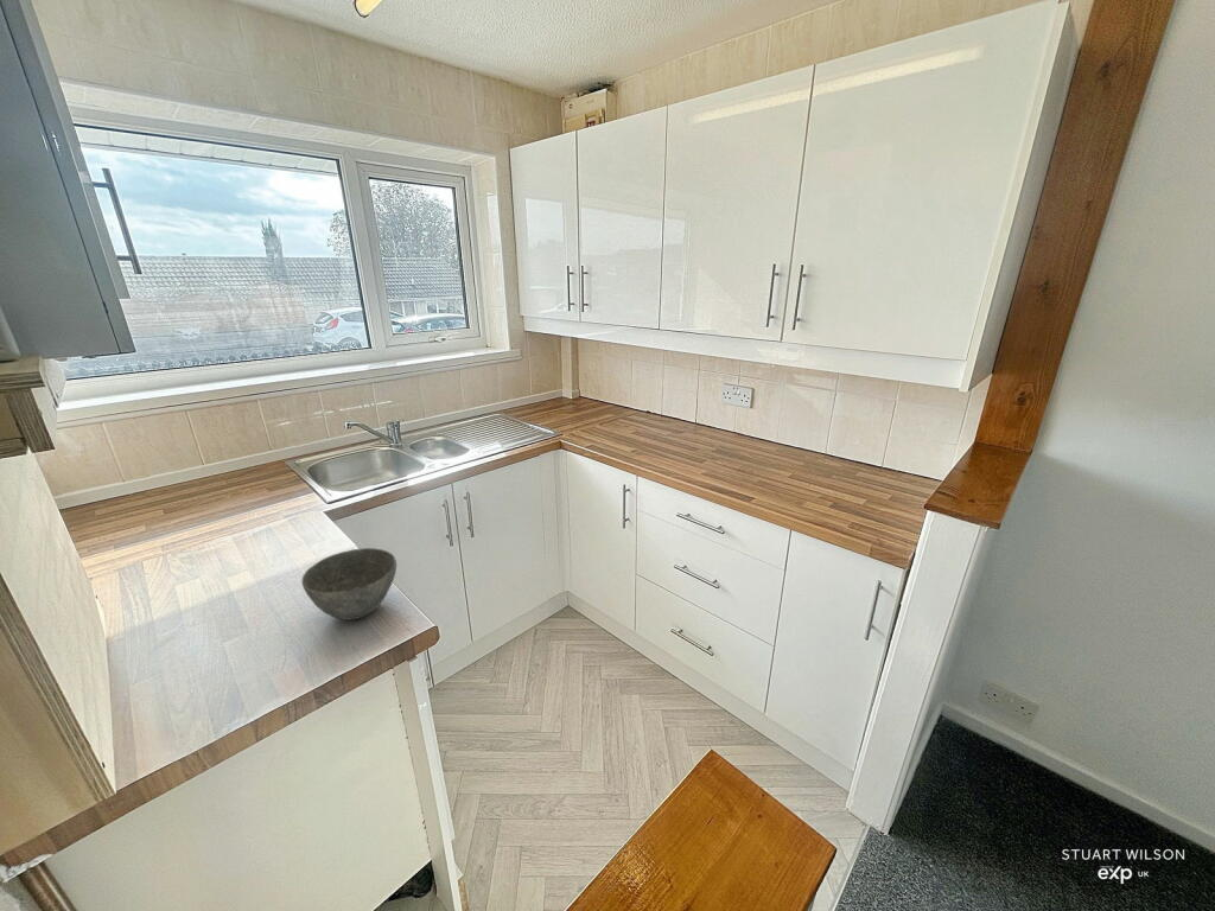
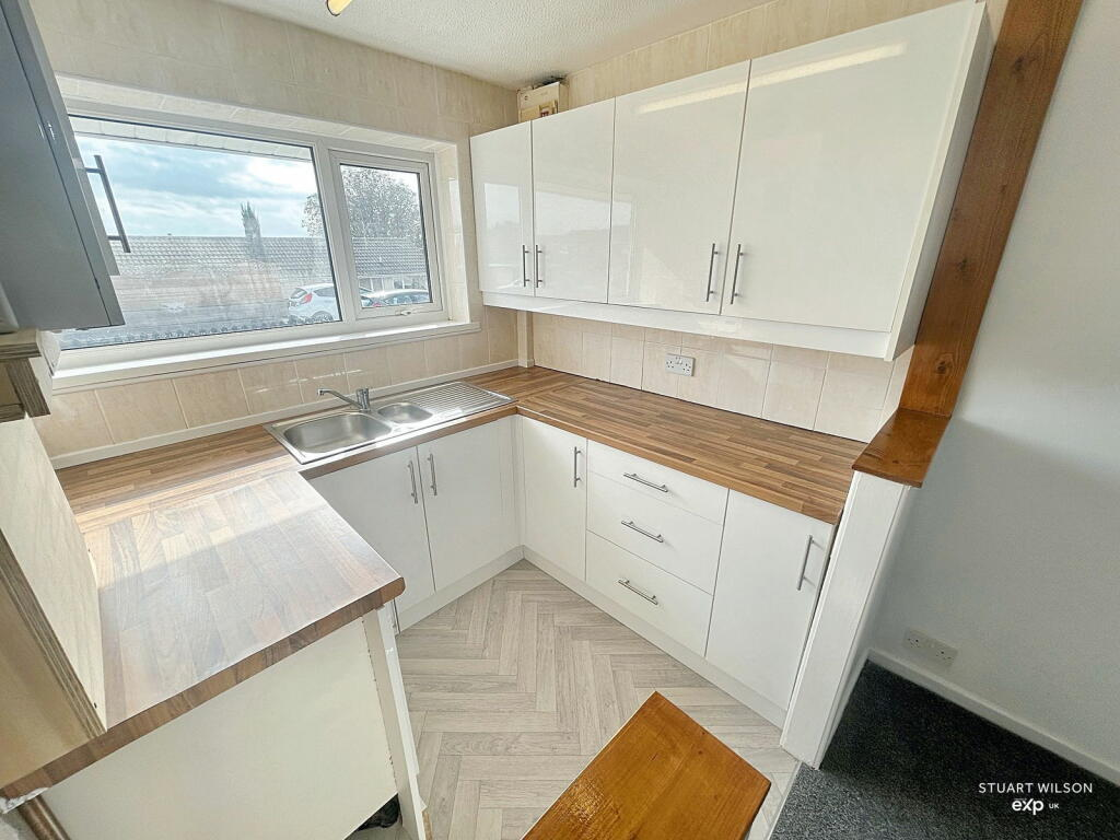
- bowl (354, 590)
